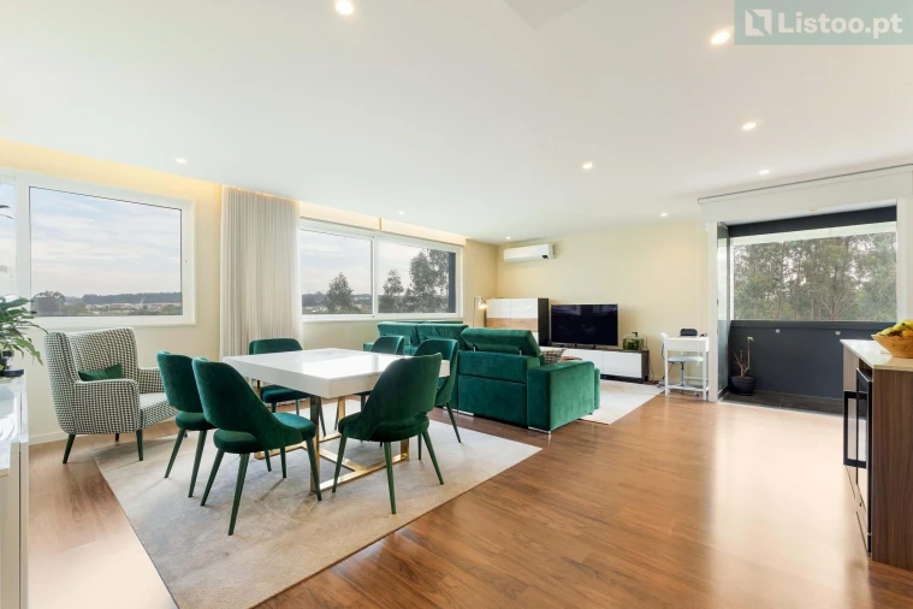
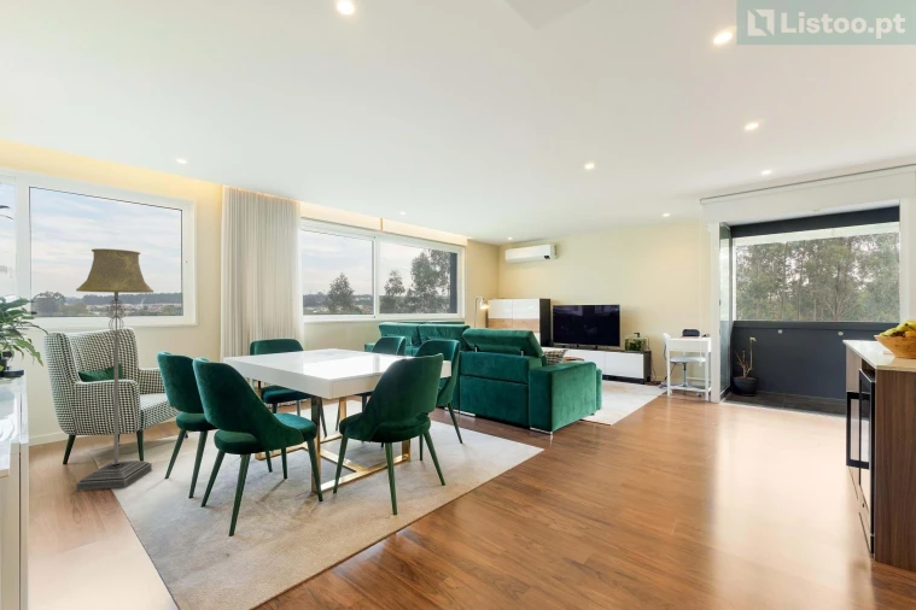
+ floor lamp (116, 364)
